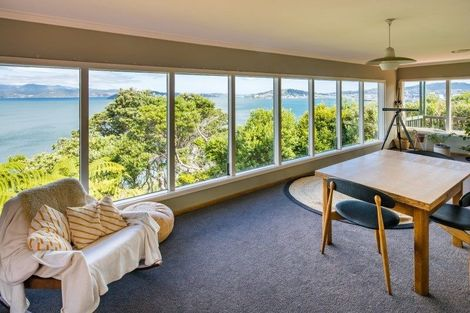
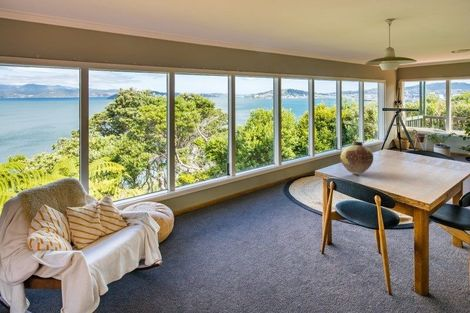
+ vase (356, 158)
